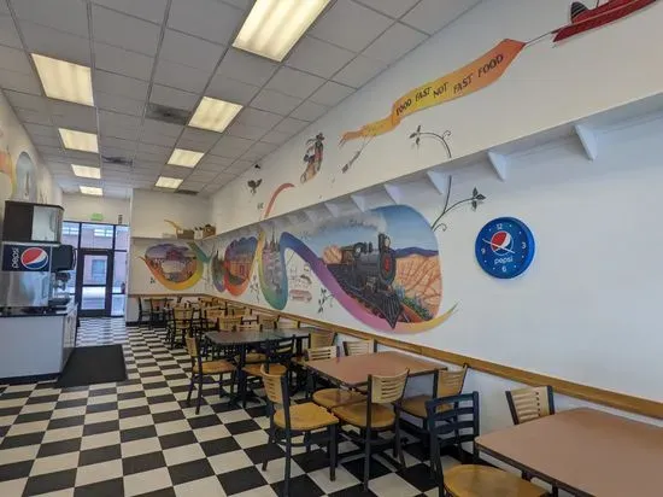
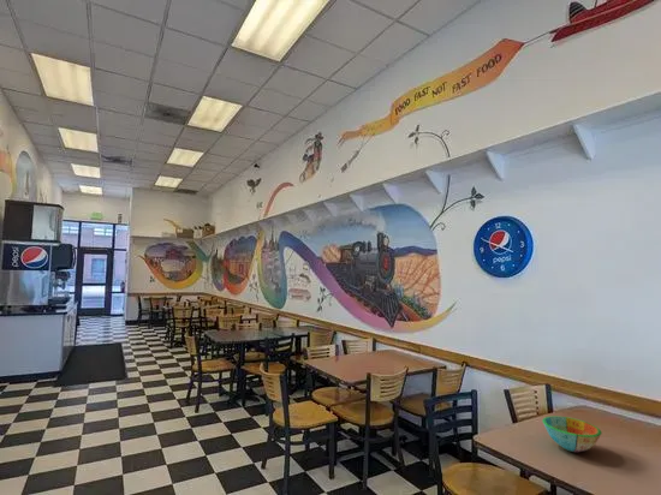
+ bowl (571, 436)
